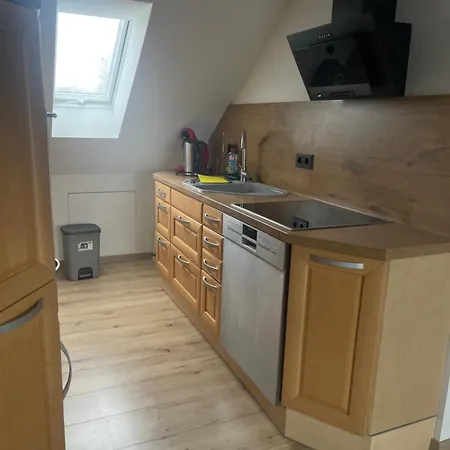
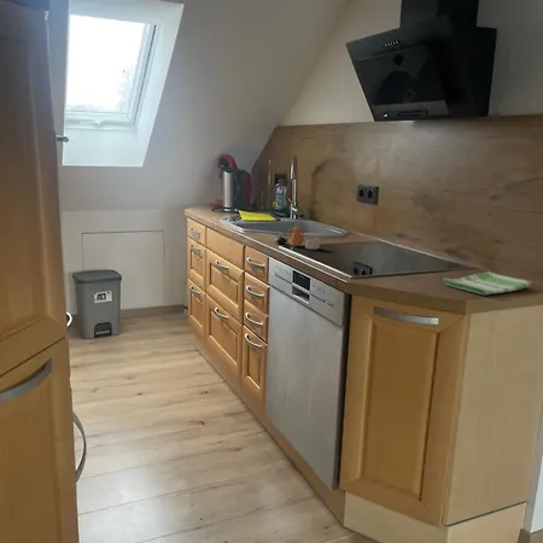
+ dish towel (486, 282)
+ teapot (297, 235)
